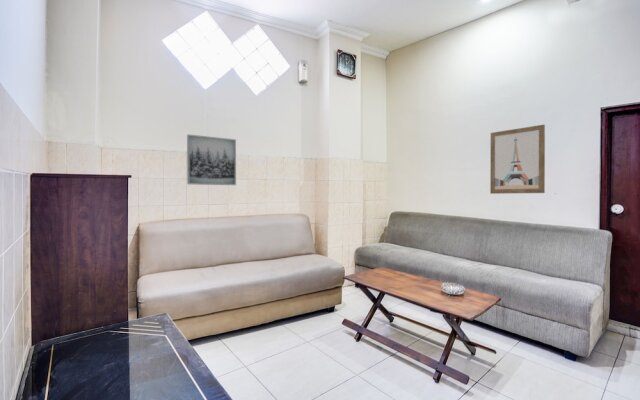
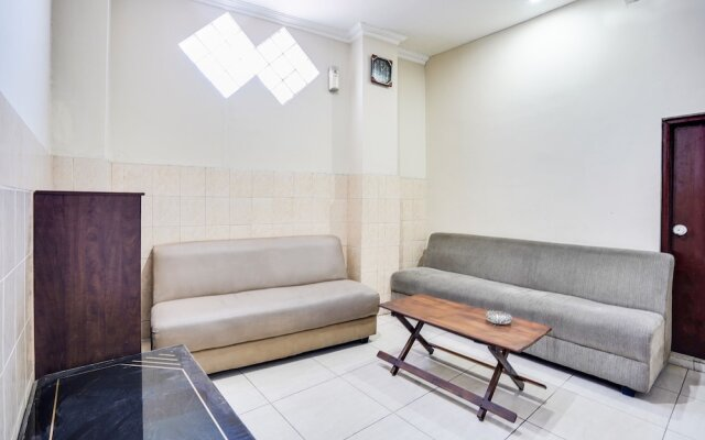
- wall art (515, 161)
- wall art (212, 161)
